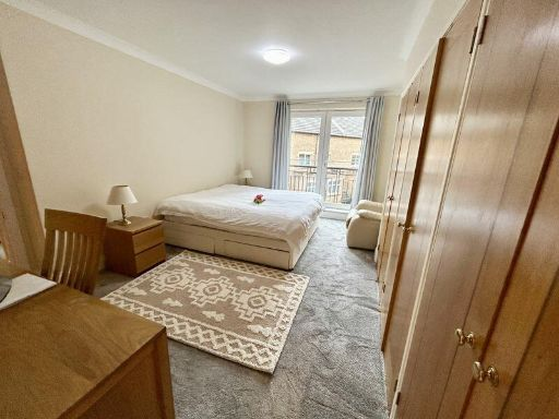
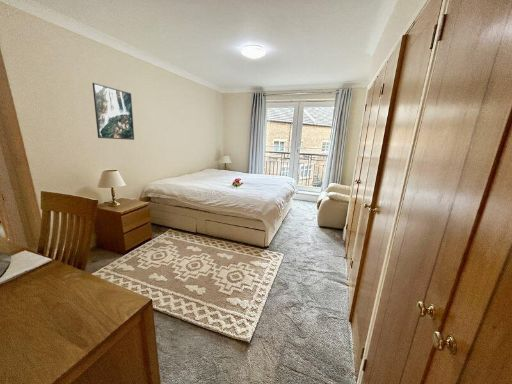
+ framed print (115, 114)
